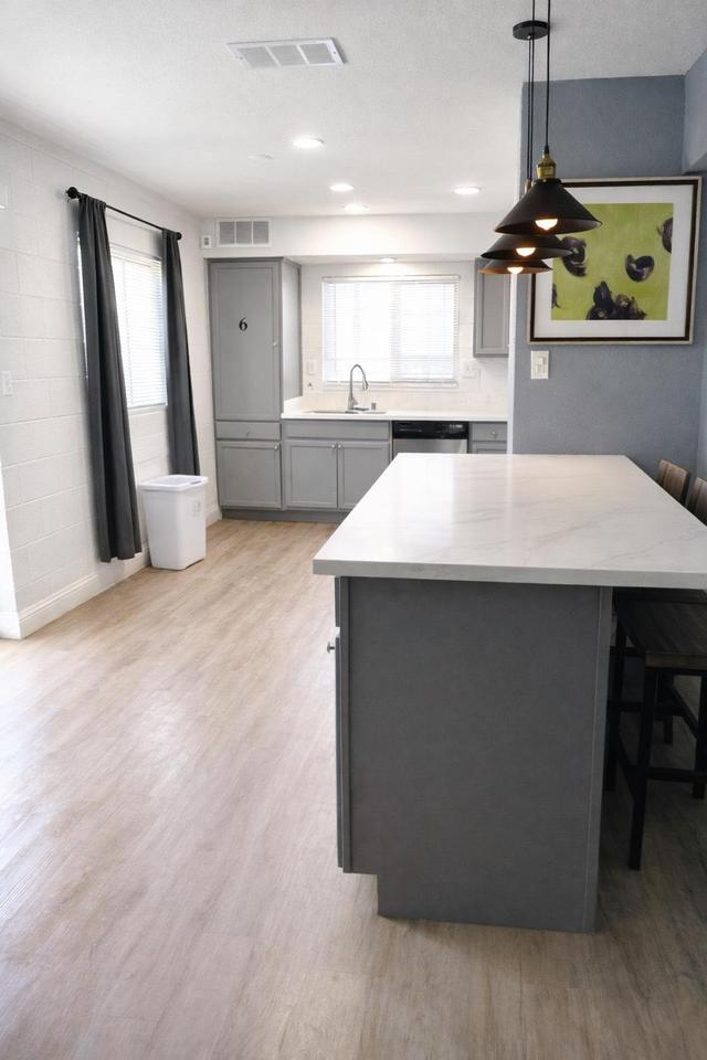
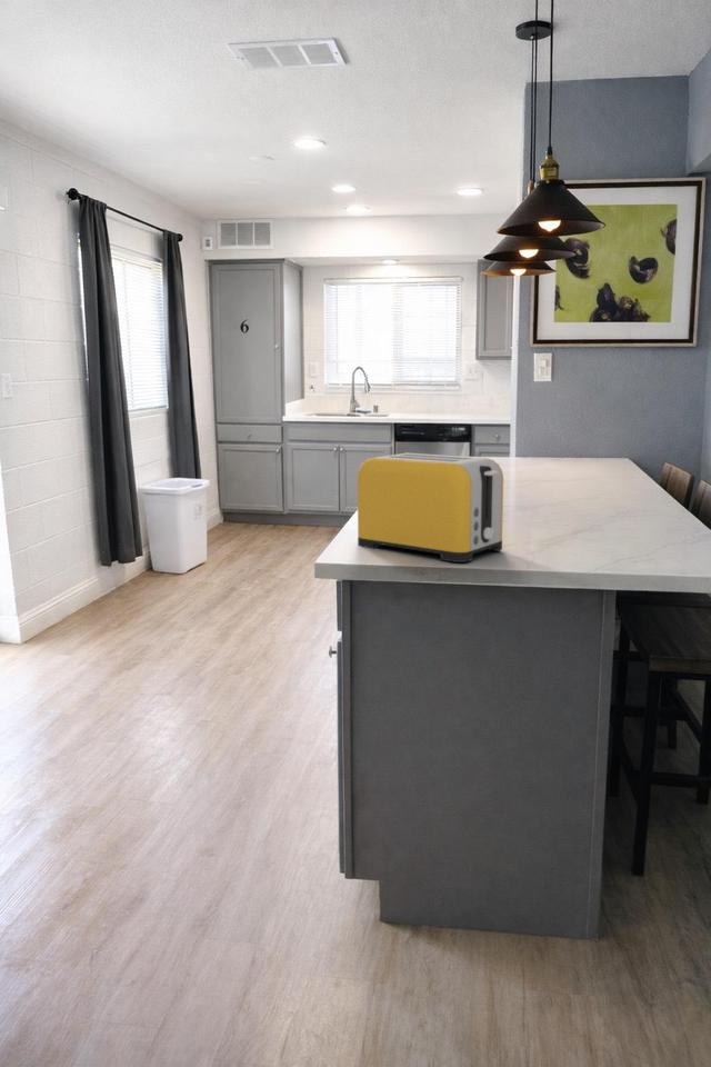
+ toaster (432, 502)
